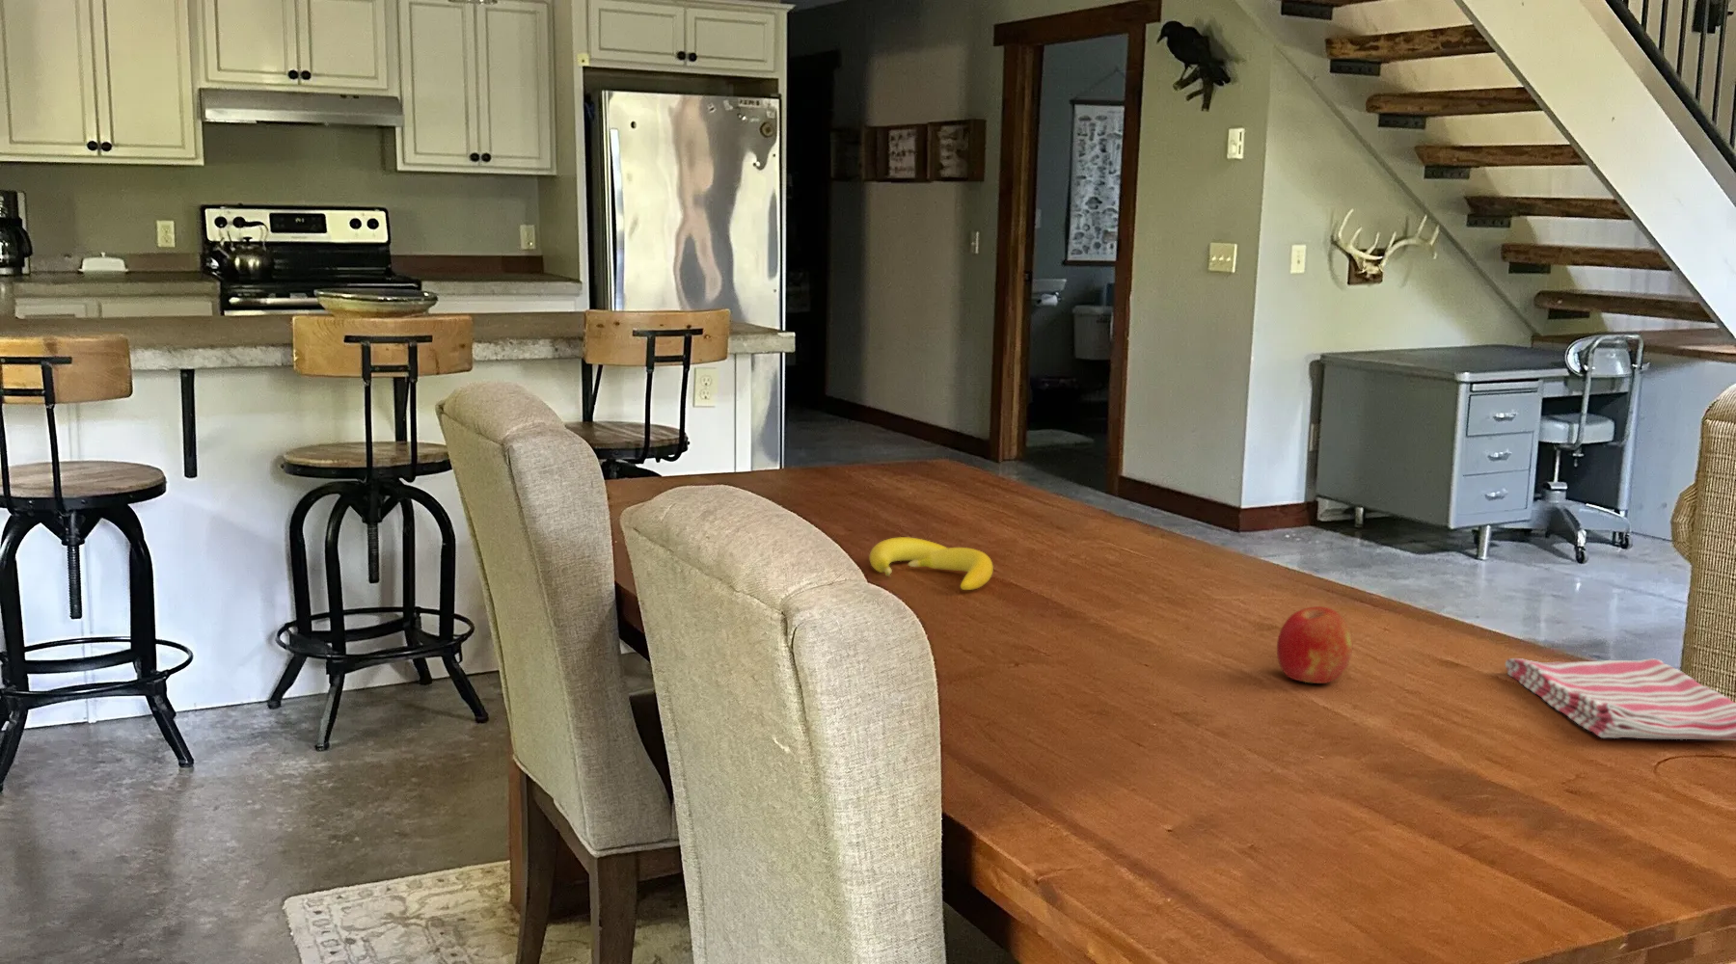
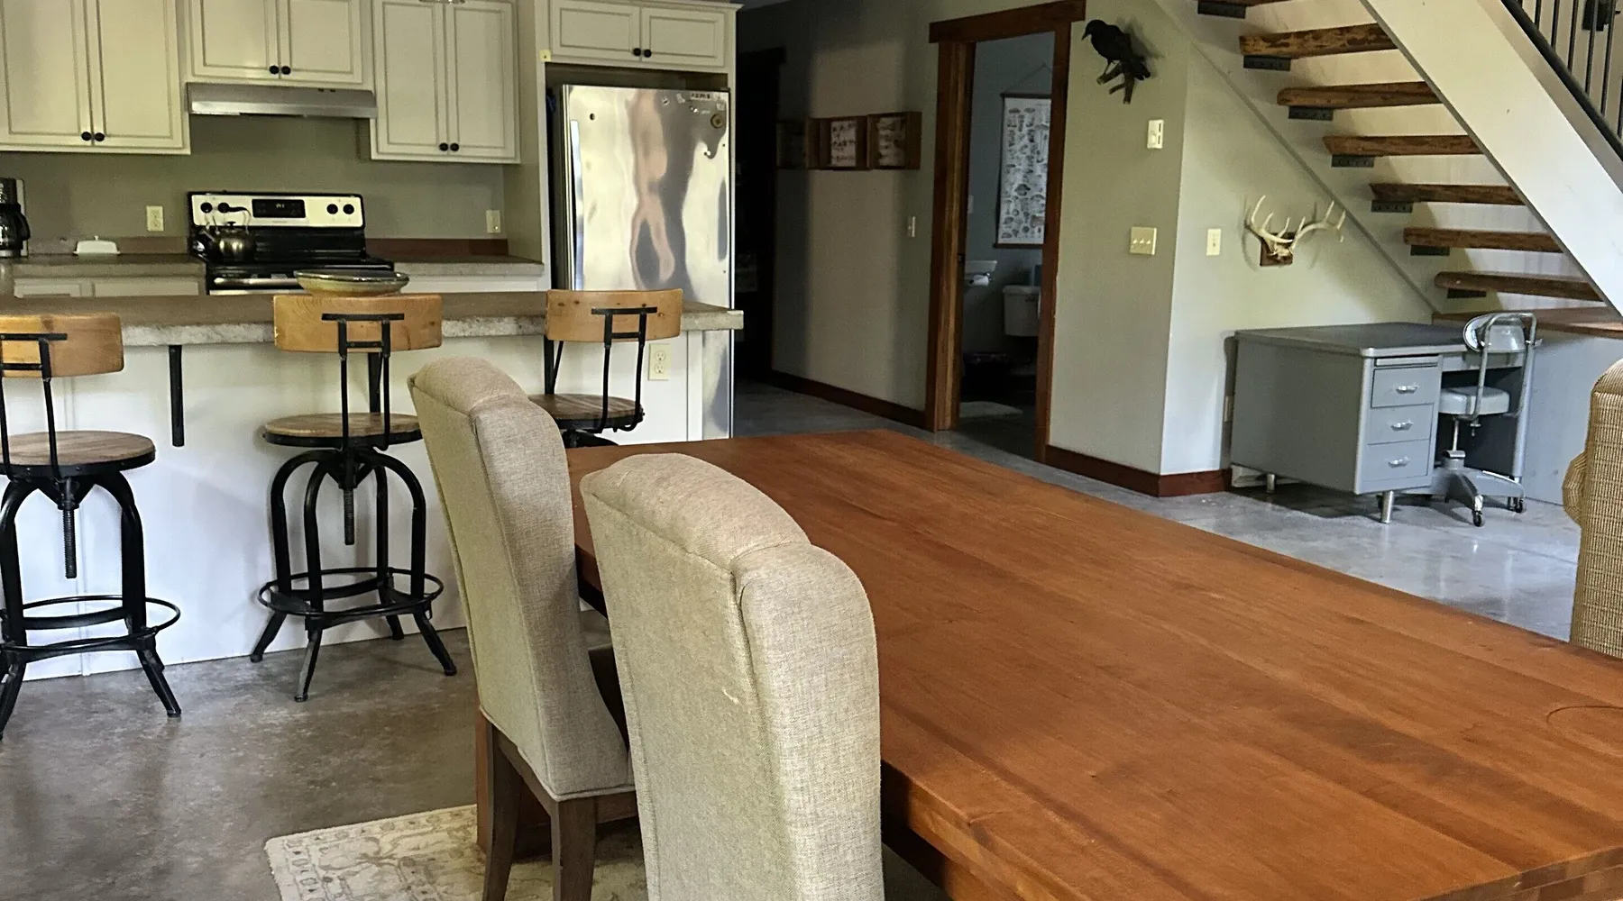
- dish towel (1632, 690)
- fruit (1314, 643)
- banana (930, 562)
